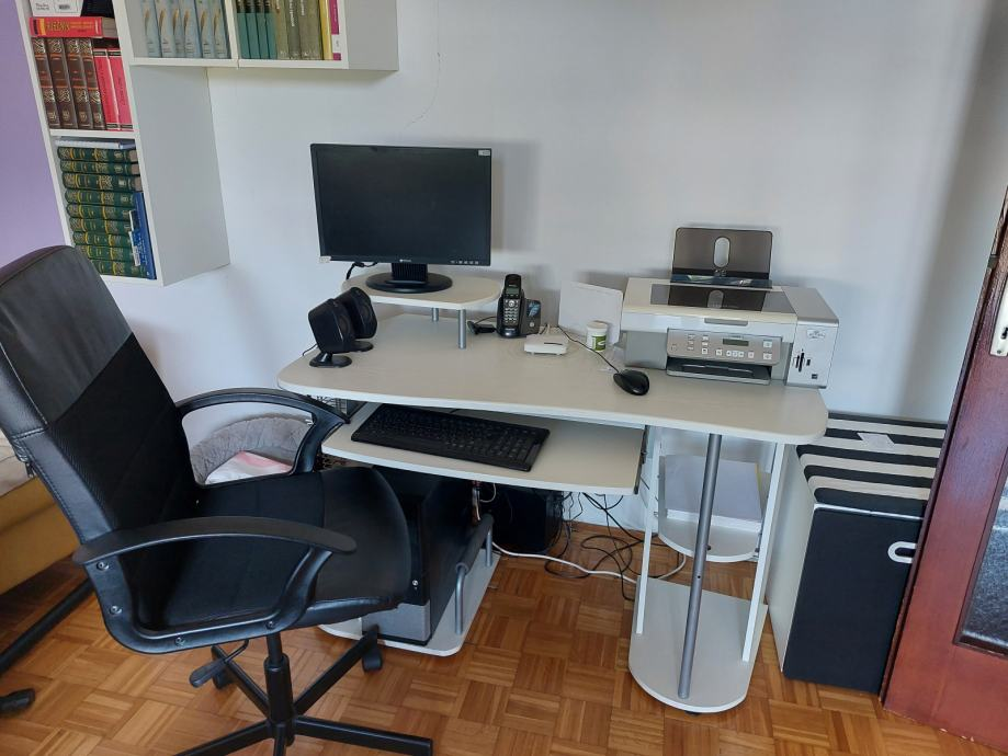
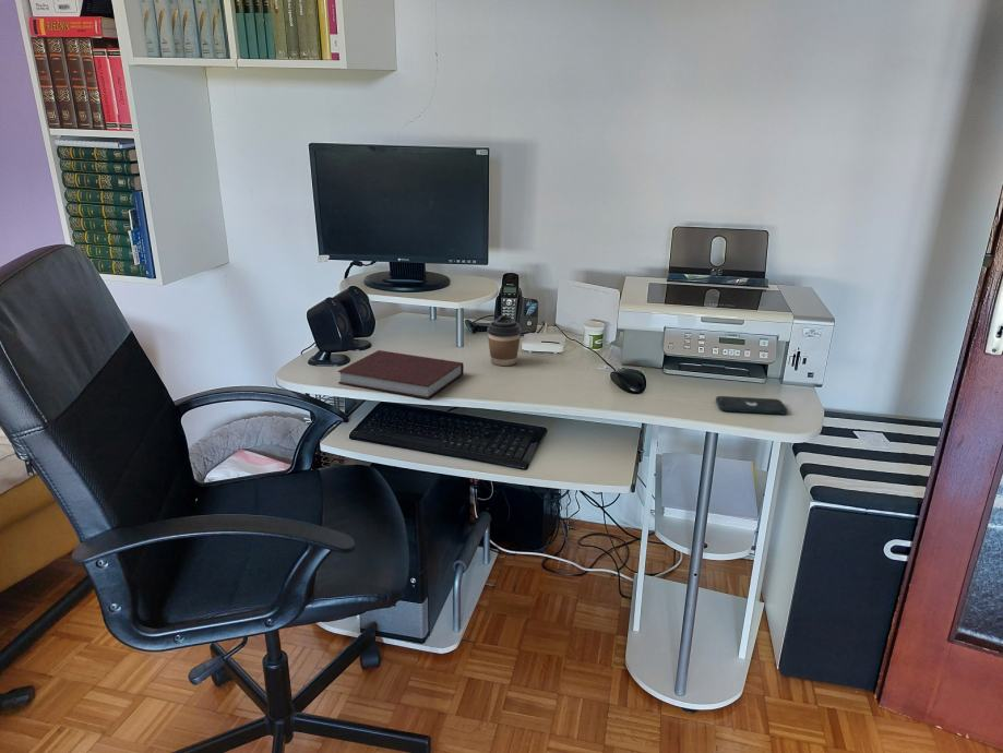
+ notebook (402, 372)
+ smartphone (750, 405)
+ coffee cup (503, 339)
